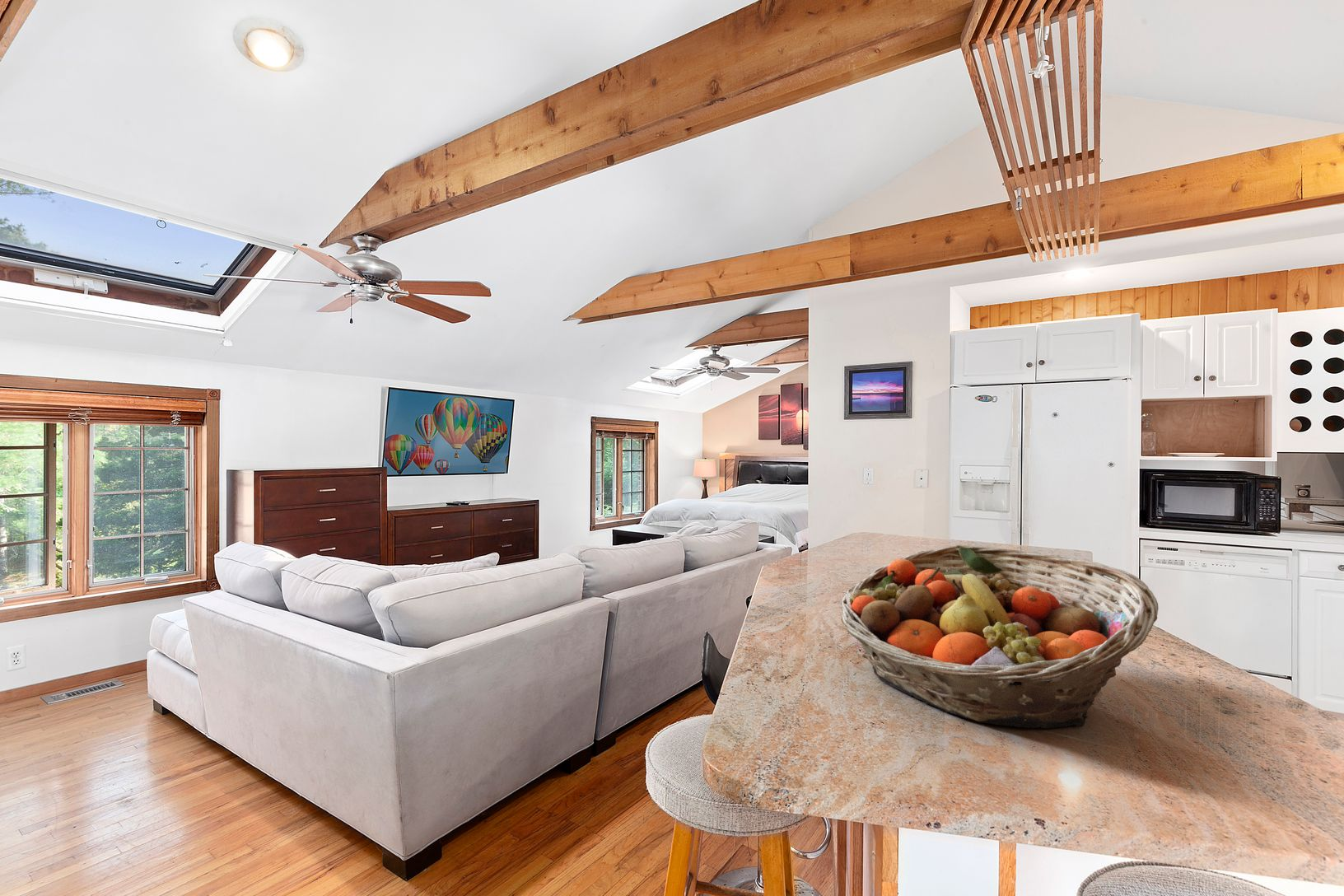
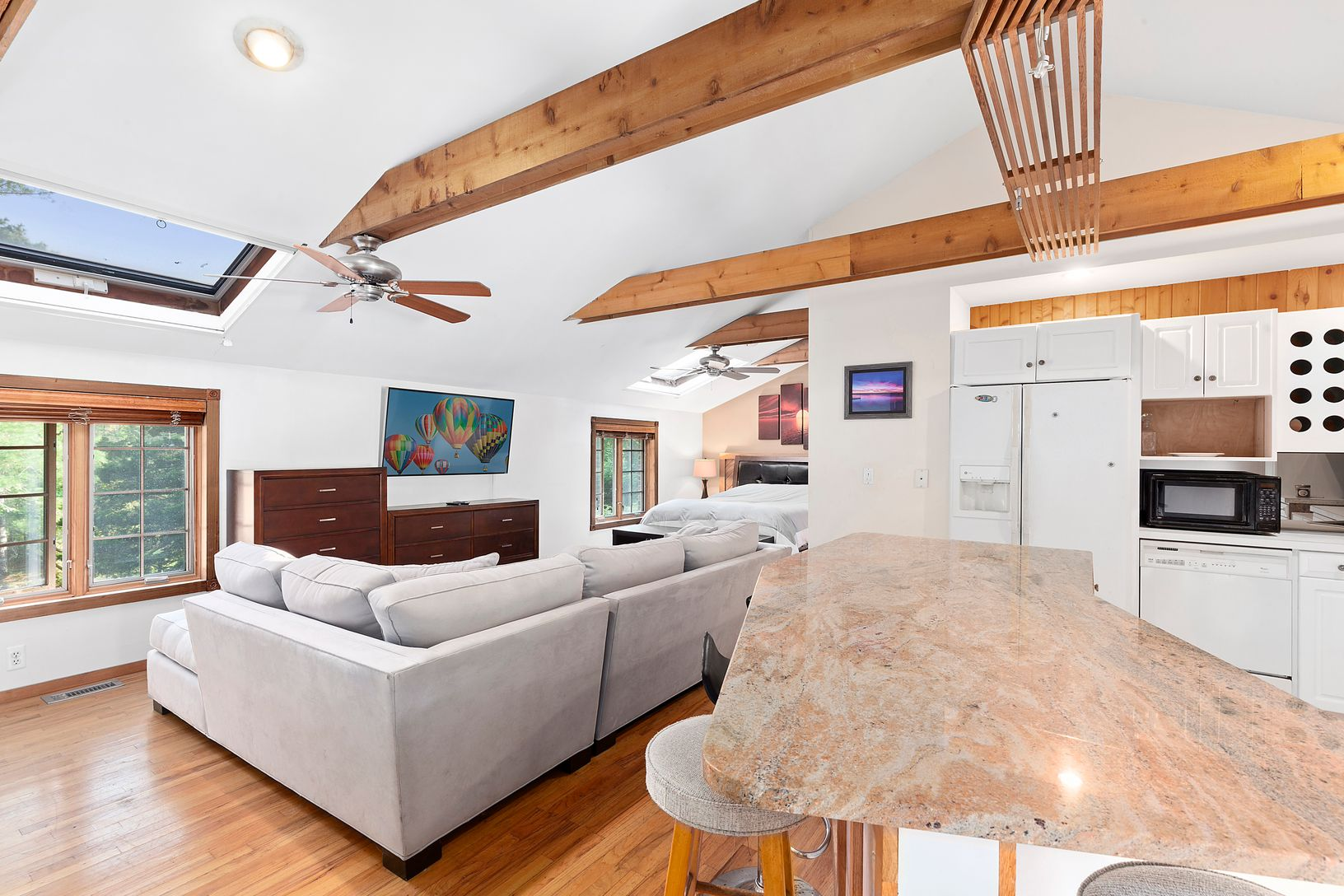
- fruit basket (978, 621)
